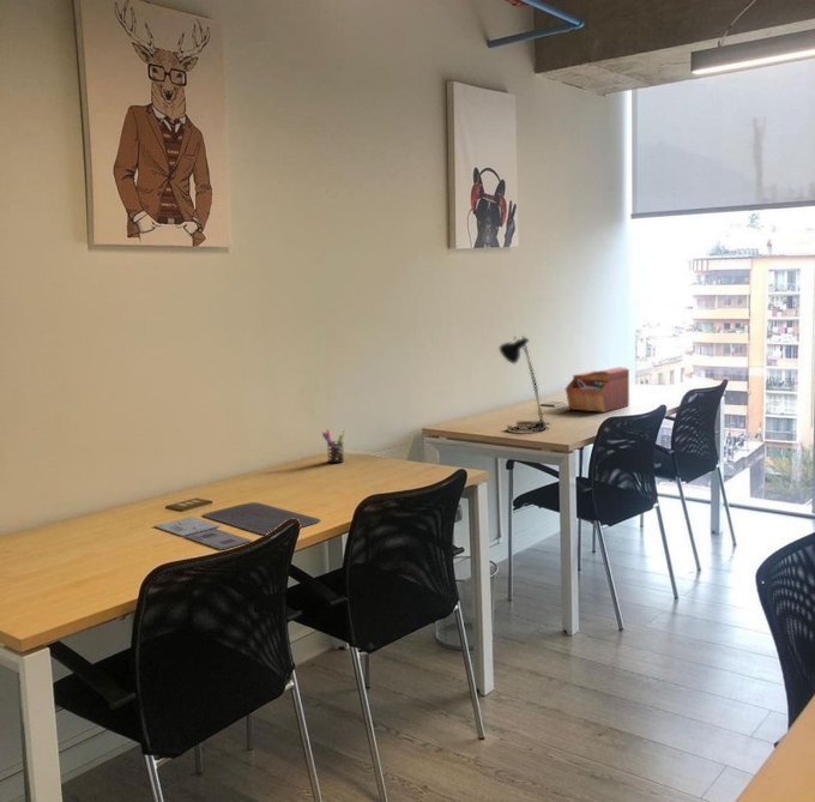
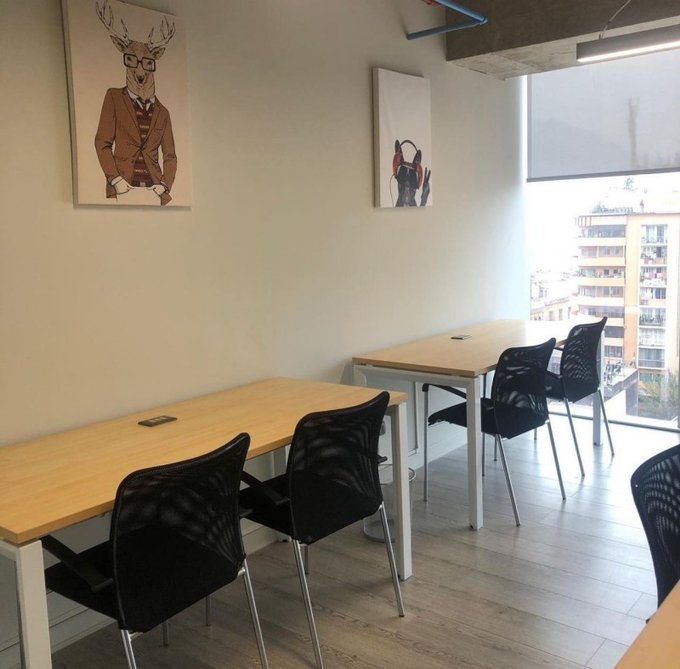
- pen holder (334, 445)
- desk lamp (532, 381)
- mouse pad (239, 523)
- sewing box (596, 388)
